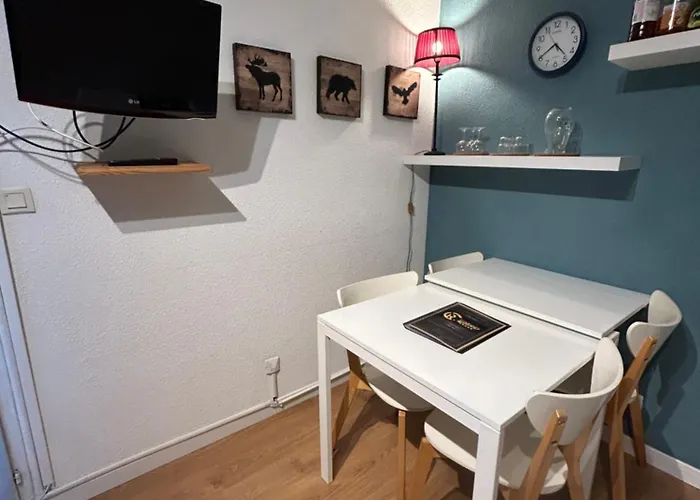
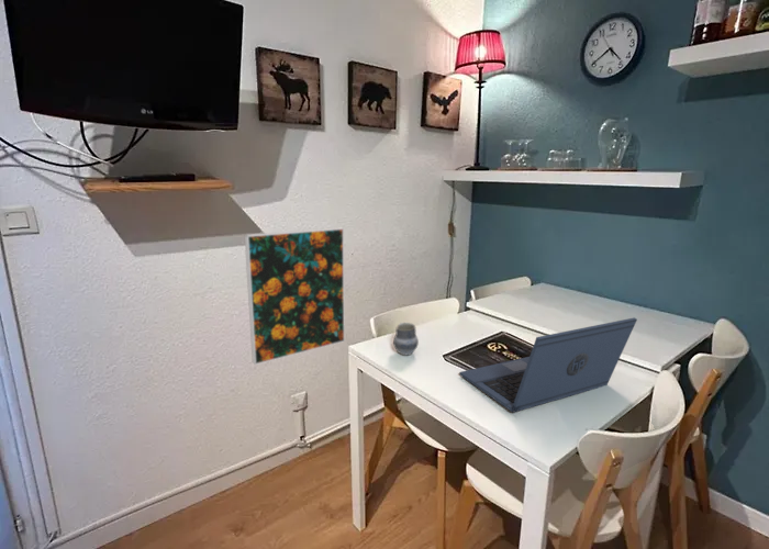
+ cup (404, 338)
+ laptop (542, 348)
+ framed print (299, 293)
